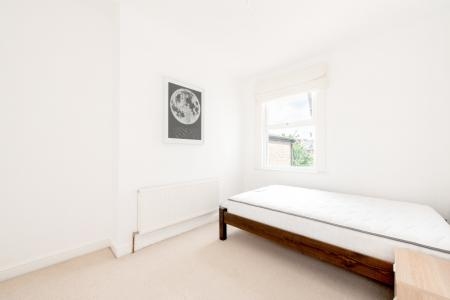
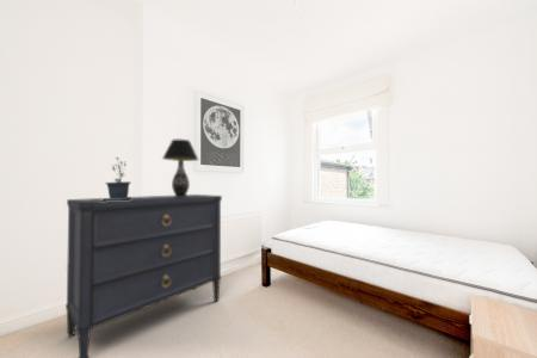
+ table lamp (180, 168)
+ potted plant (116, 178)
+ dresser (154, 255)
